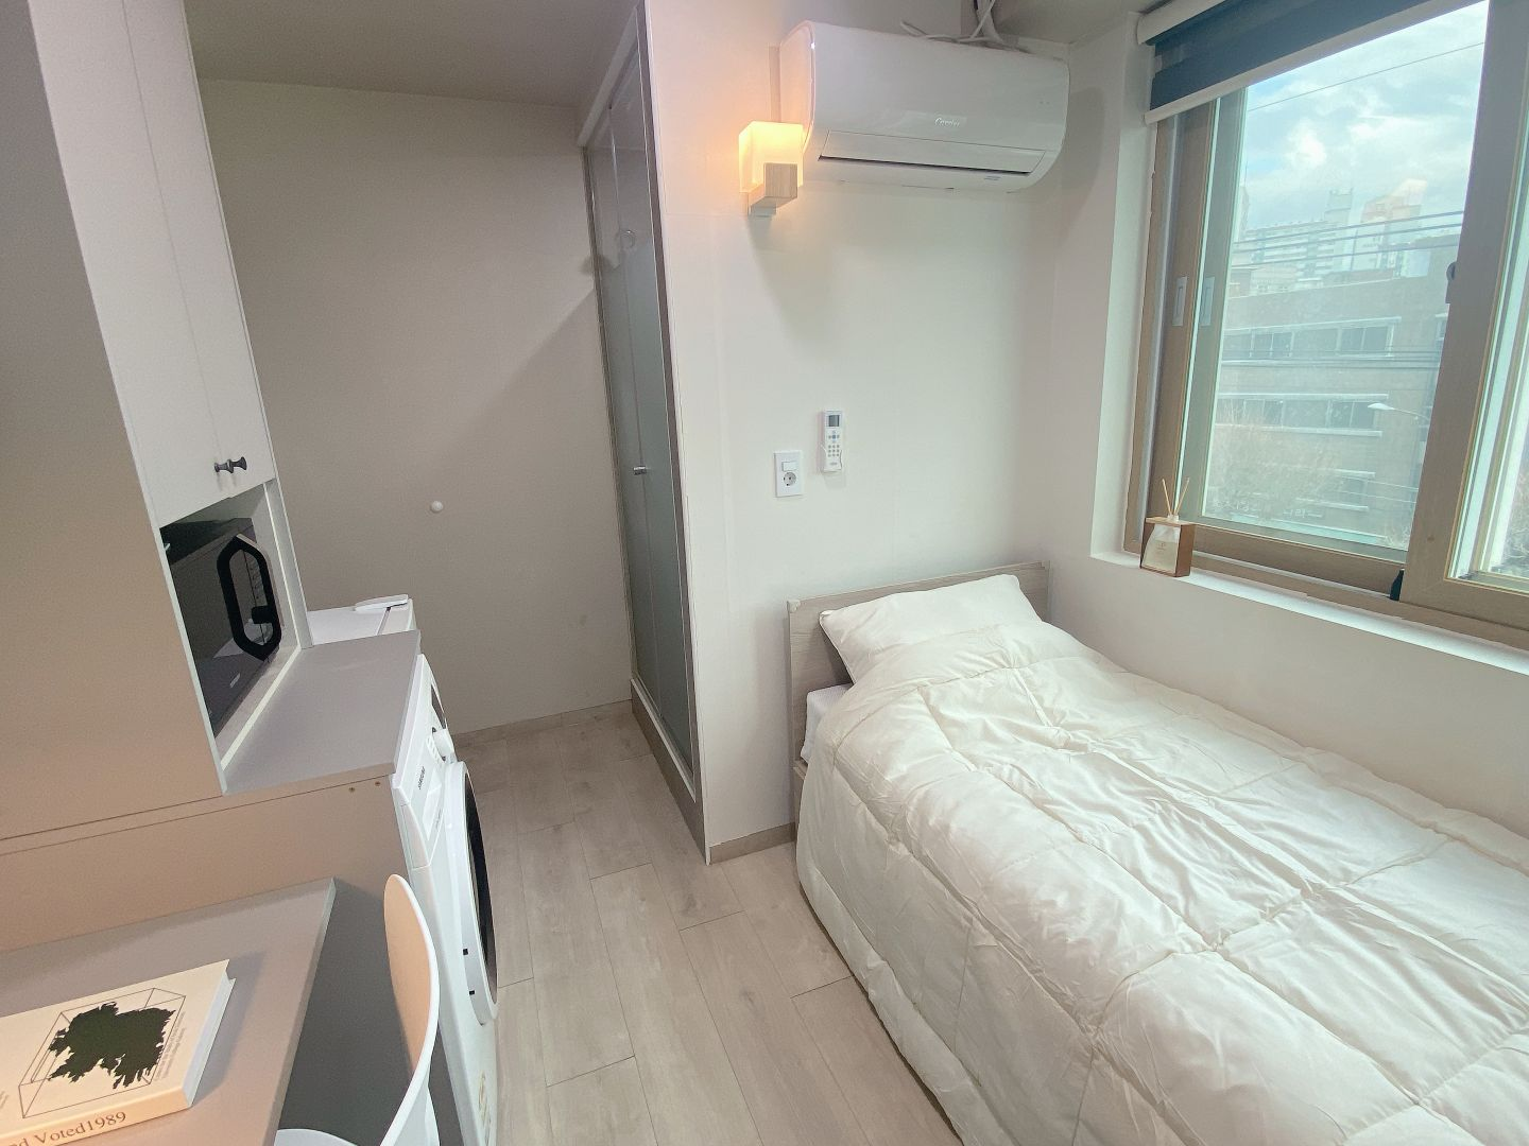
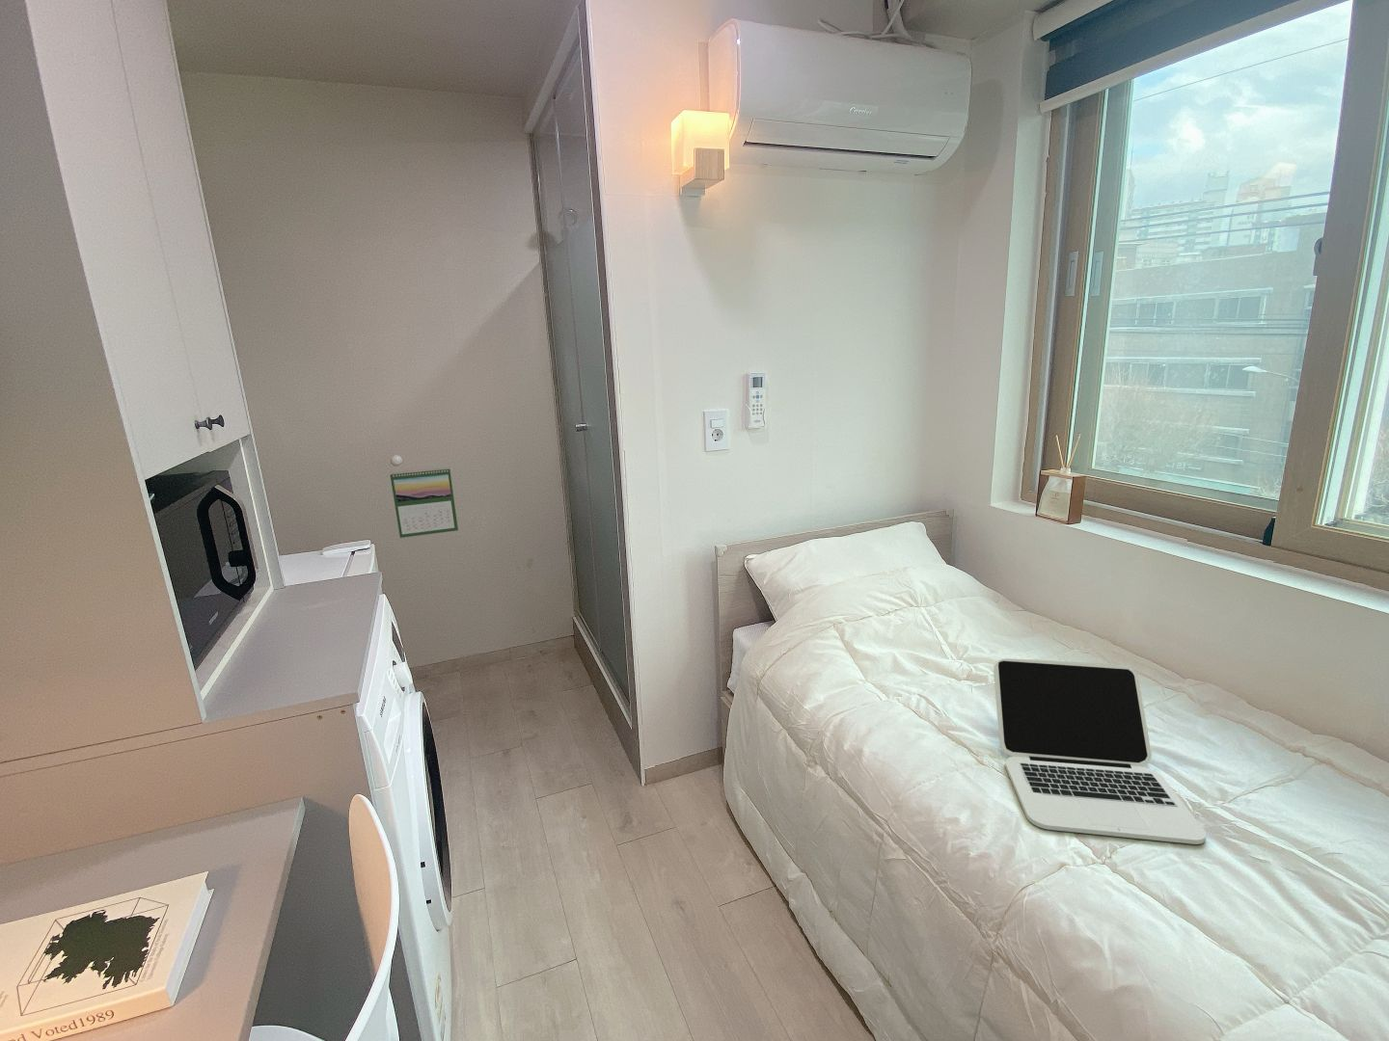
+ laptop (1087, 739)
+ calendar (424, 501)
